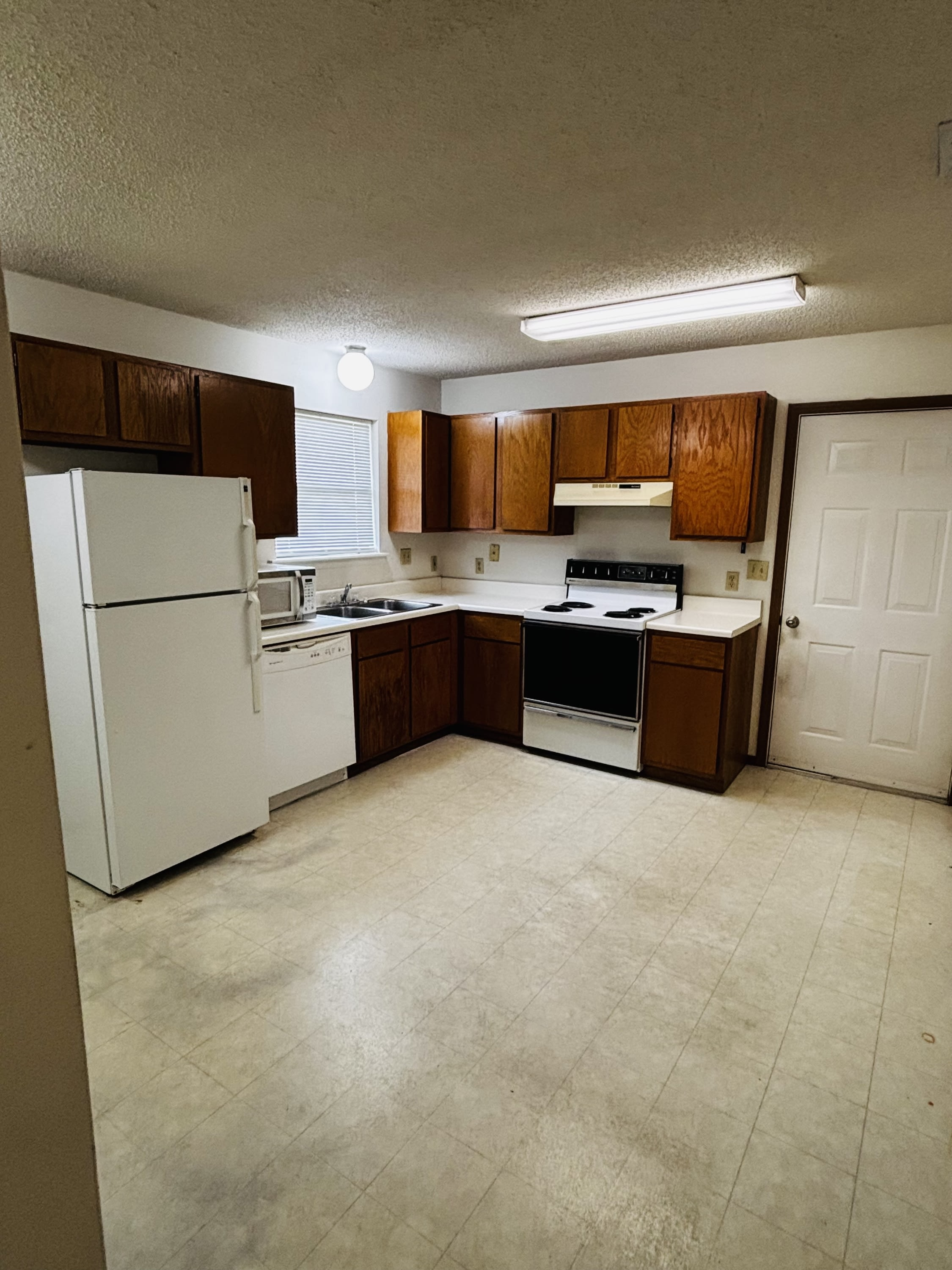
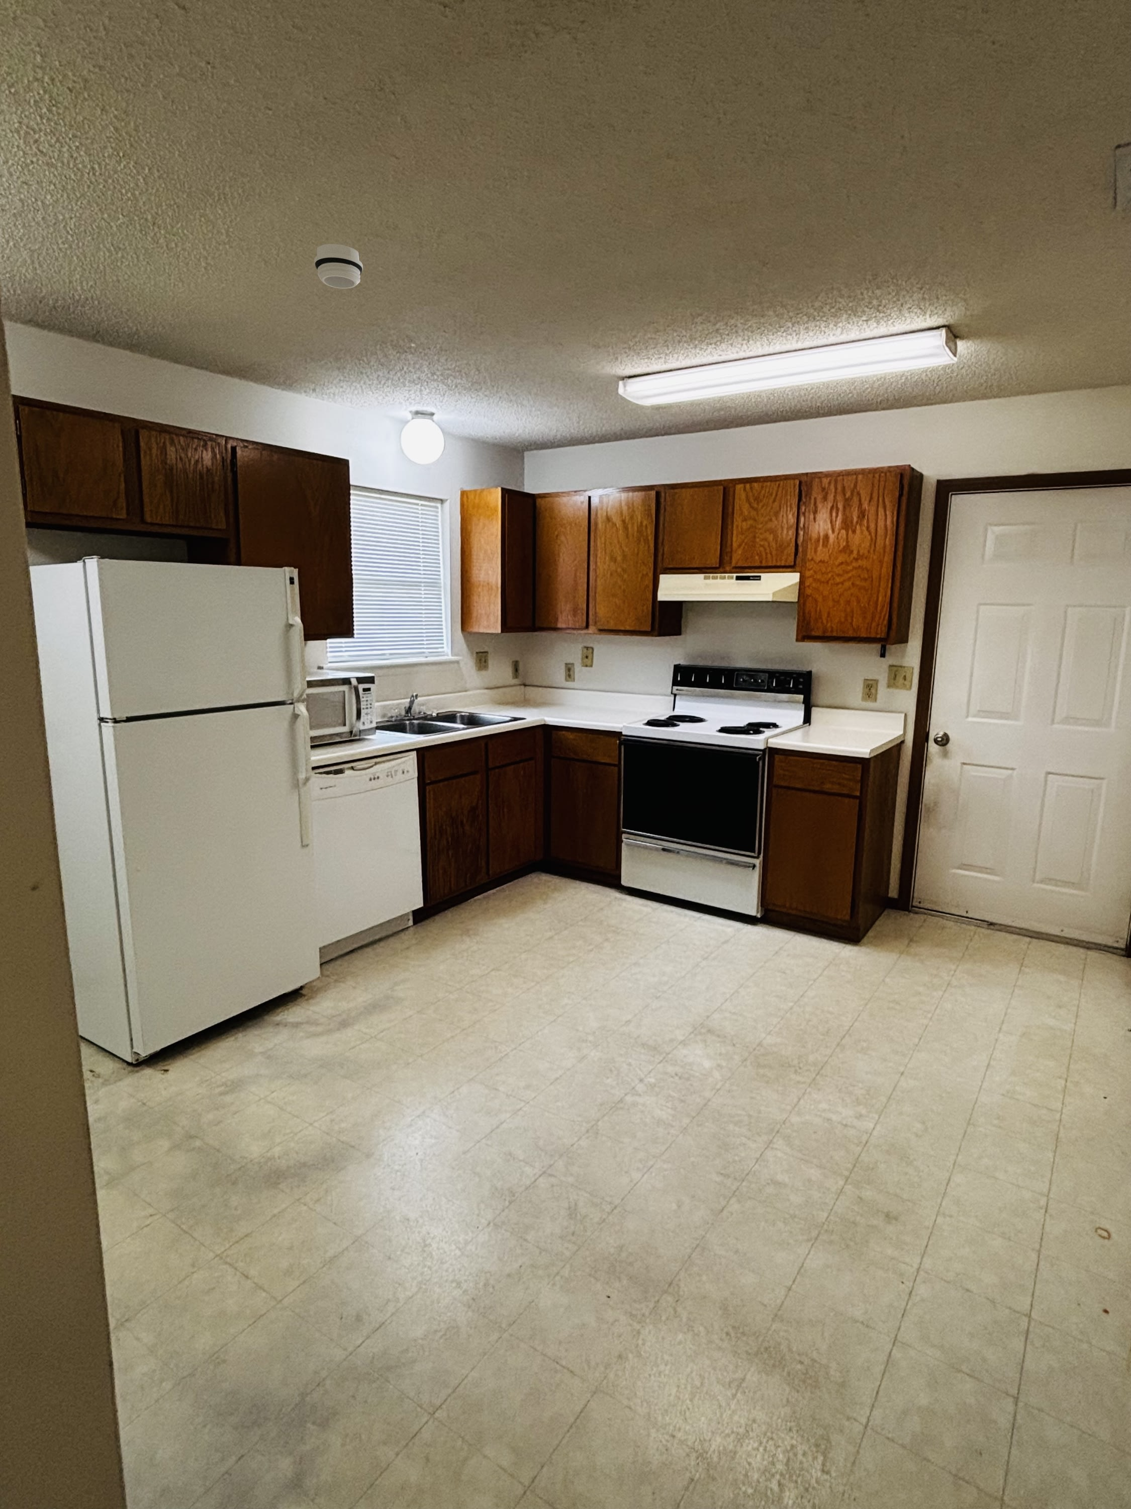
+ smoke detector (339, 267)
